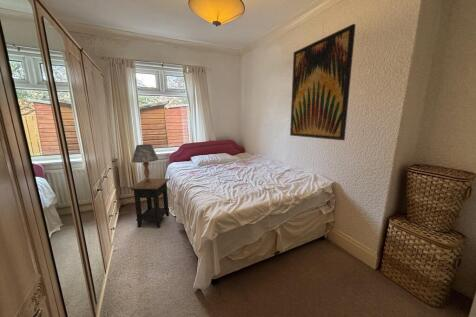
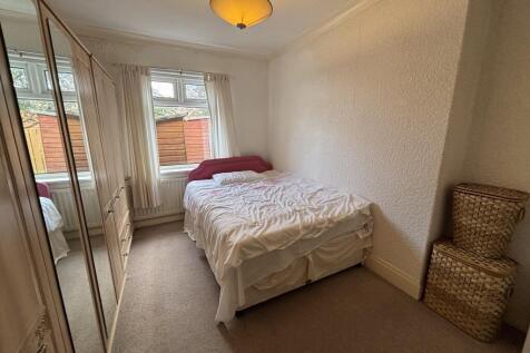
- side table (151, 202)
- table lamp (146, 164)
- wall art (316, 91)
